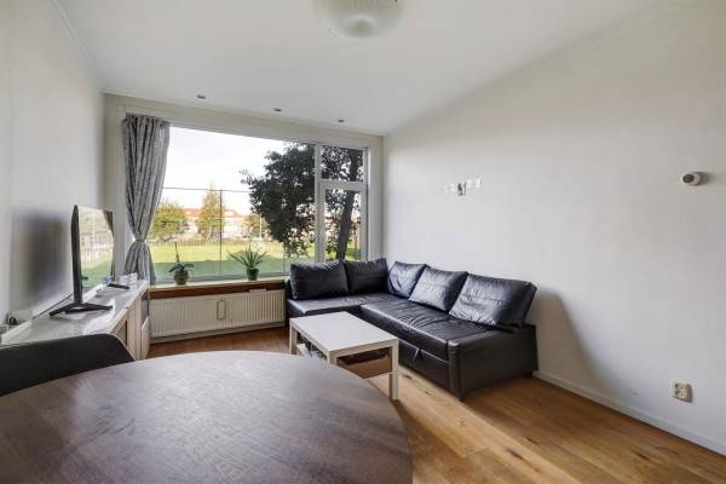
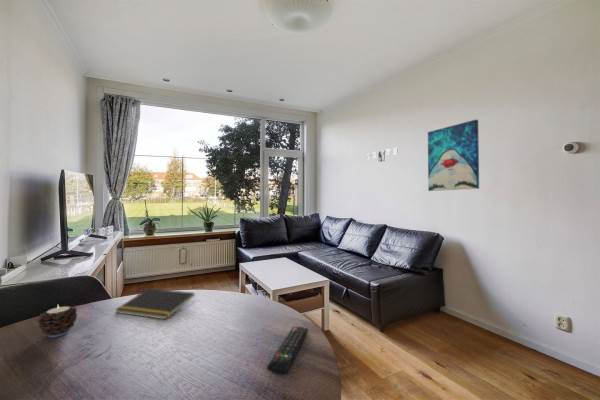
+ candle (58, 319)
+ remote control (290, 346)
+ wall art (451, 158)
+ notepad (156, 302)
